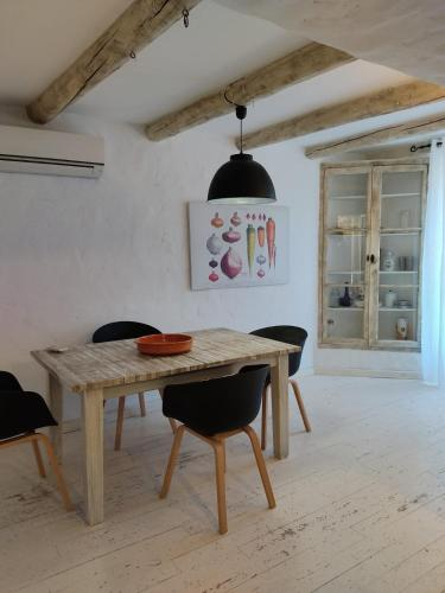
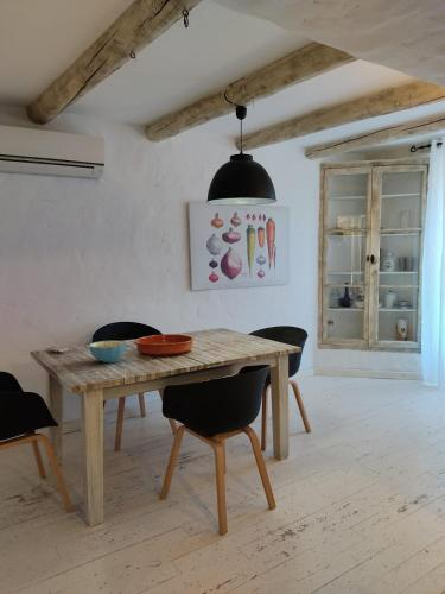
+ cereal bowl (108, 352)
